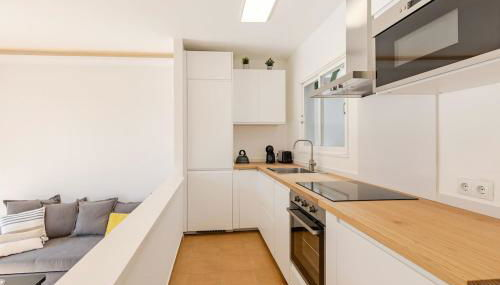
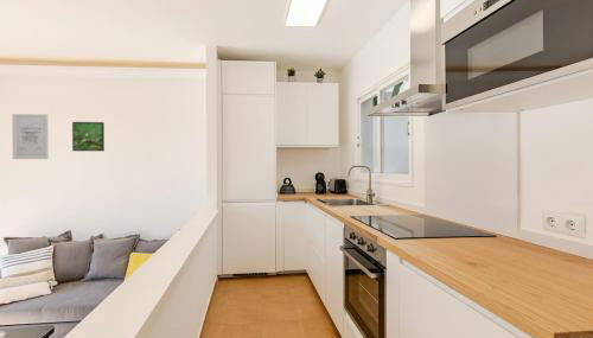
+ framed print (88, 136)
+ wall art (30, 136)
